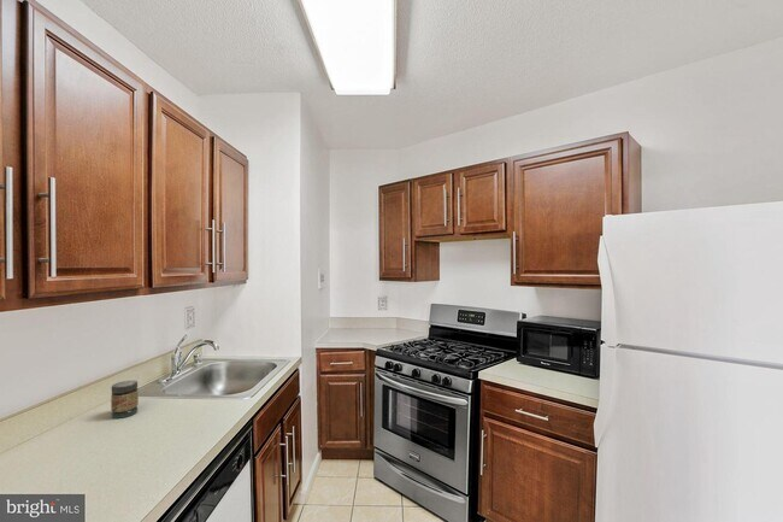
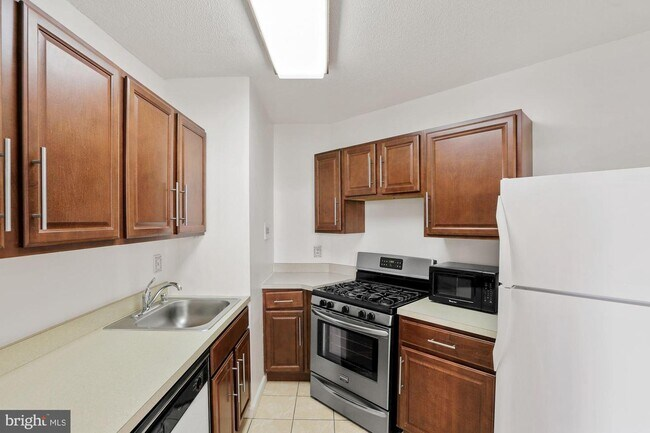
- jar (124, 398)
